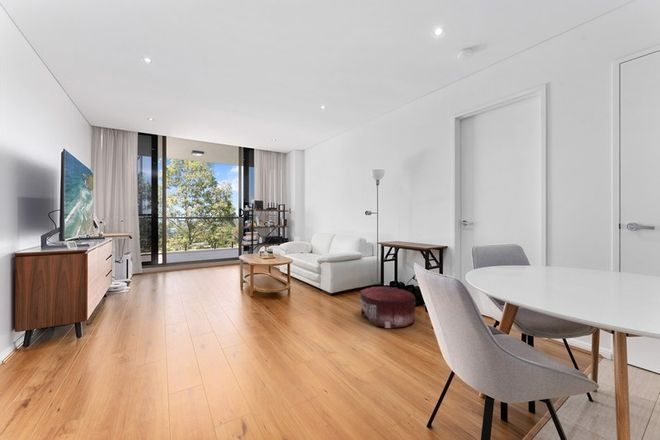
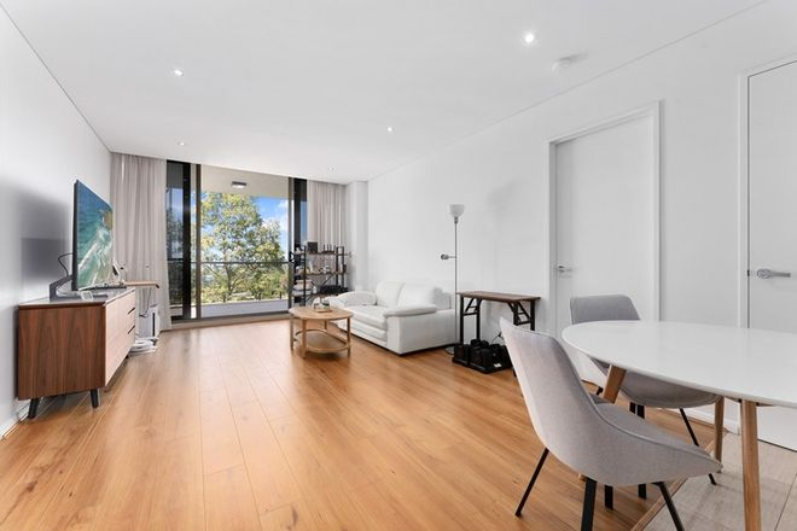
- pouf (386, 303)
